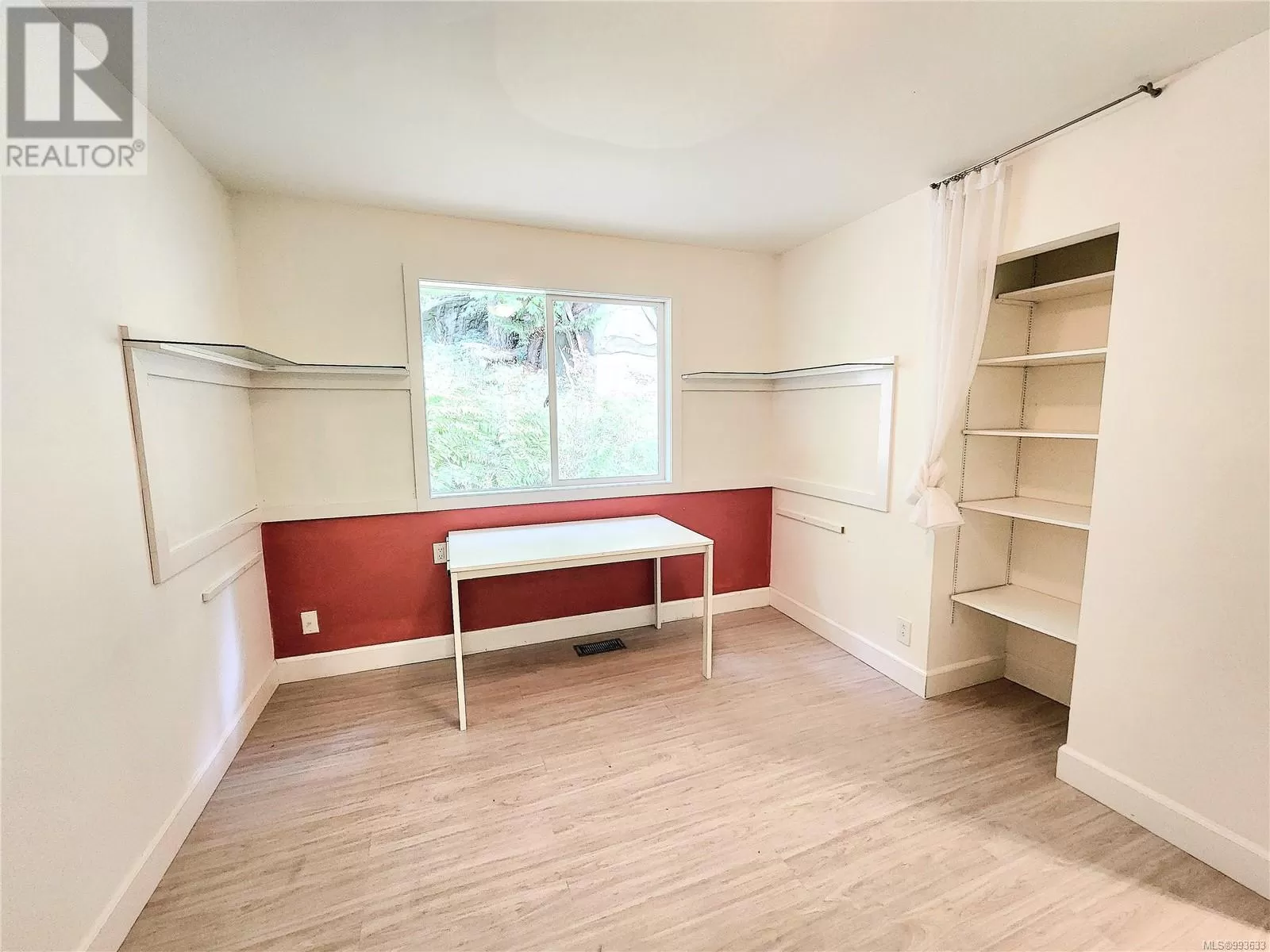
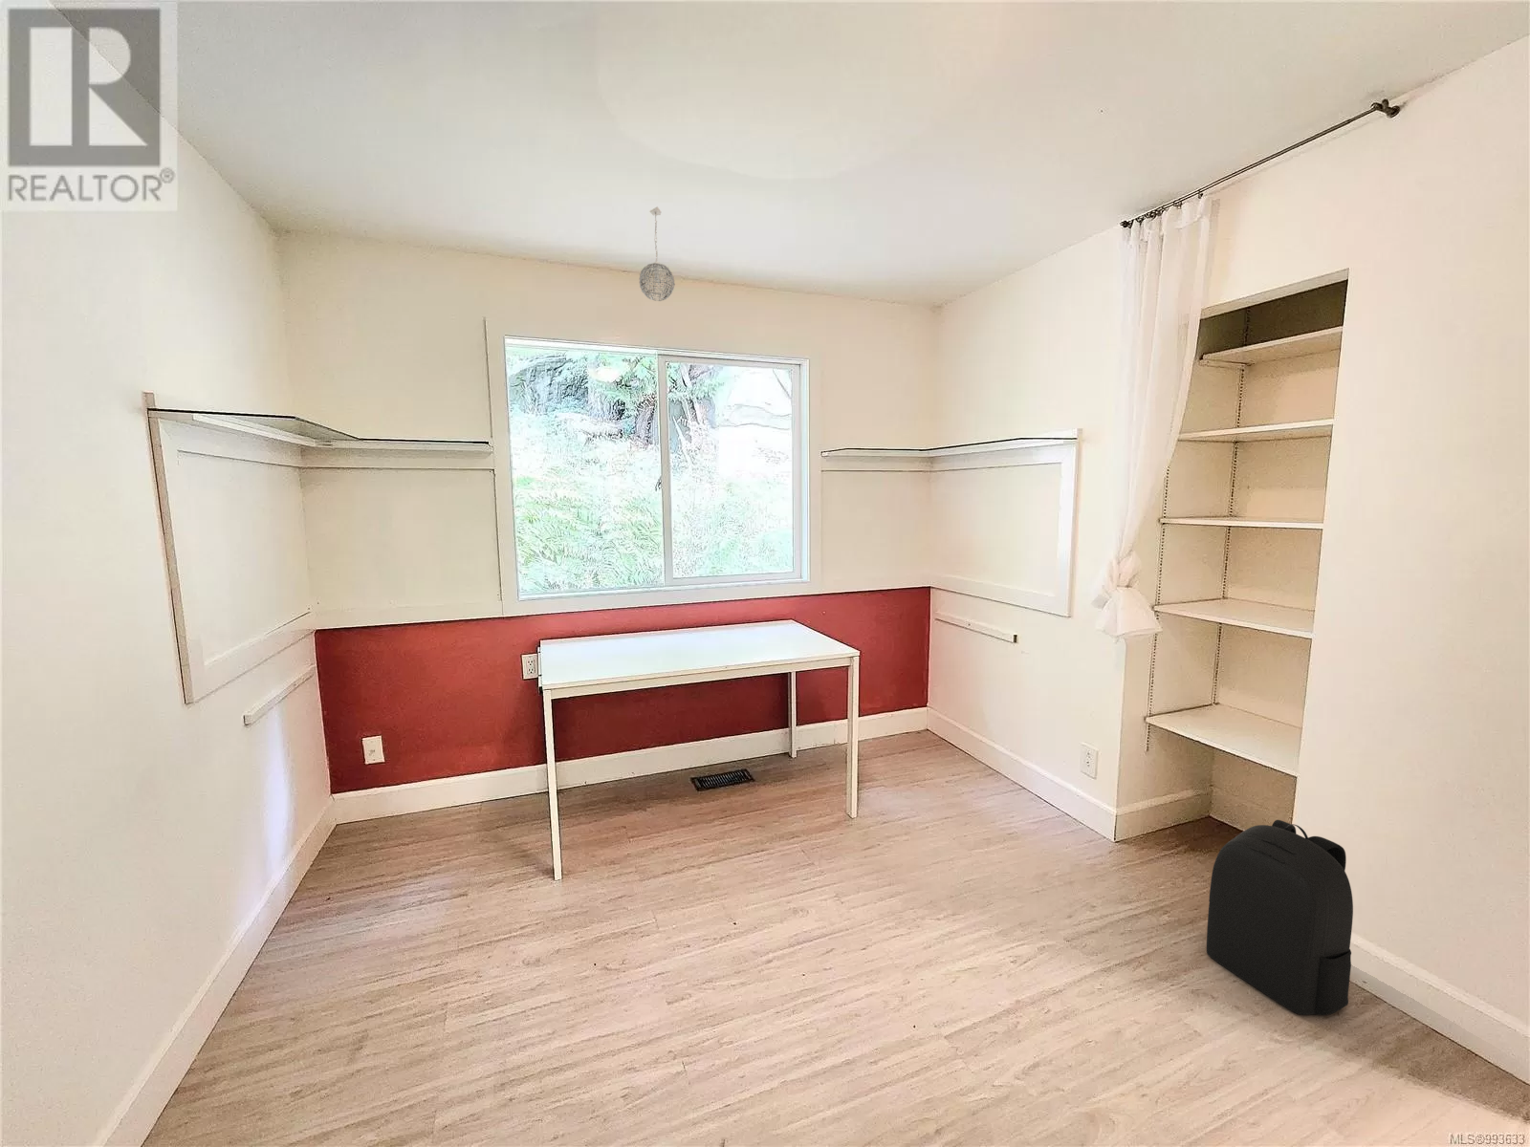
+ pendant light (657, 254)
+ backpack (1285, 900)
